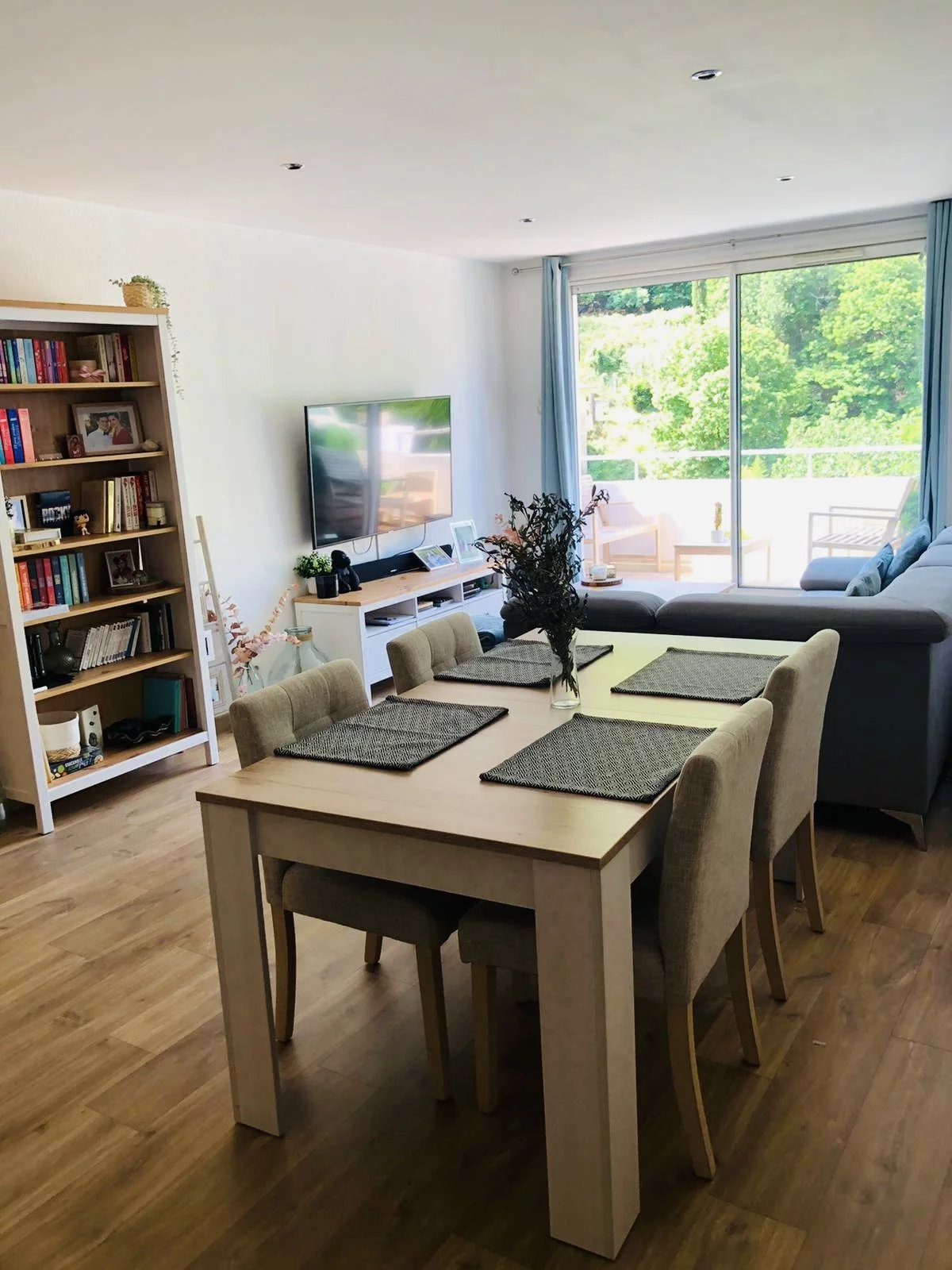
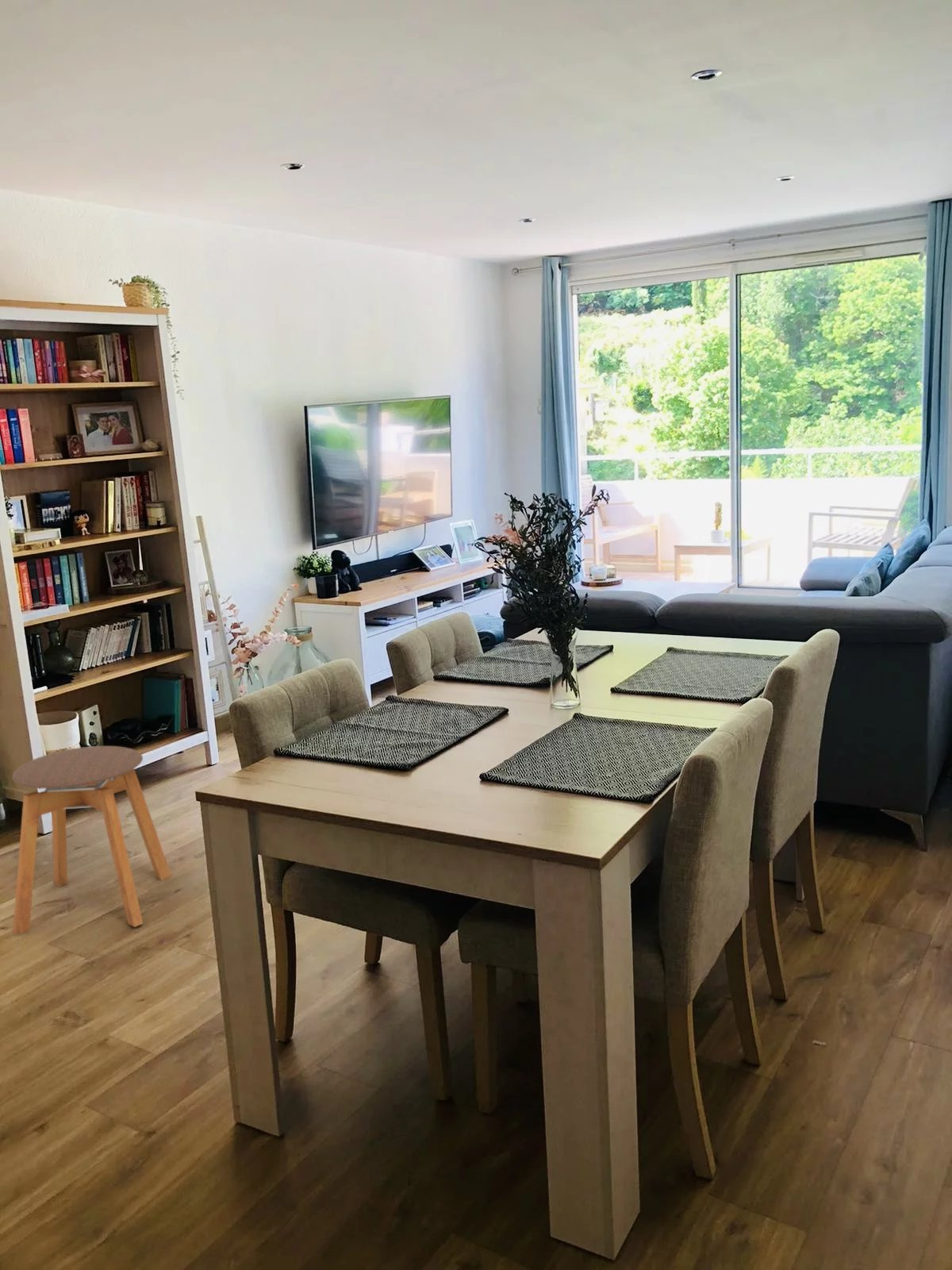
+ stool (106, 826)
